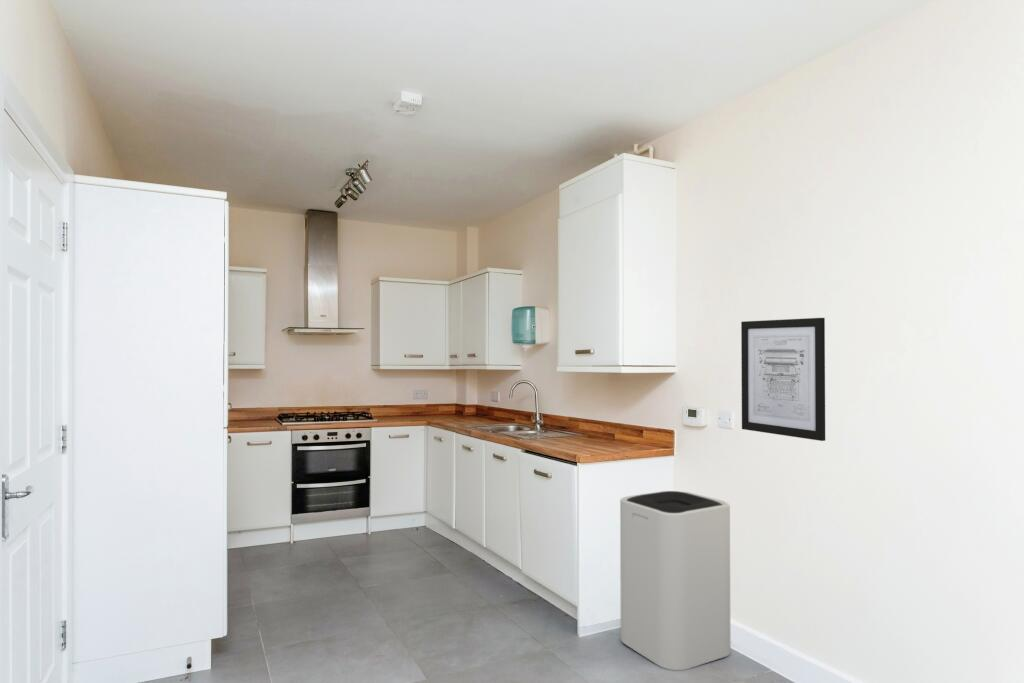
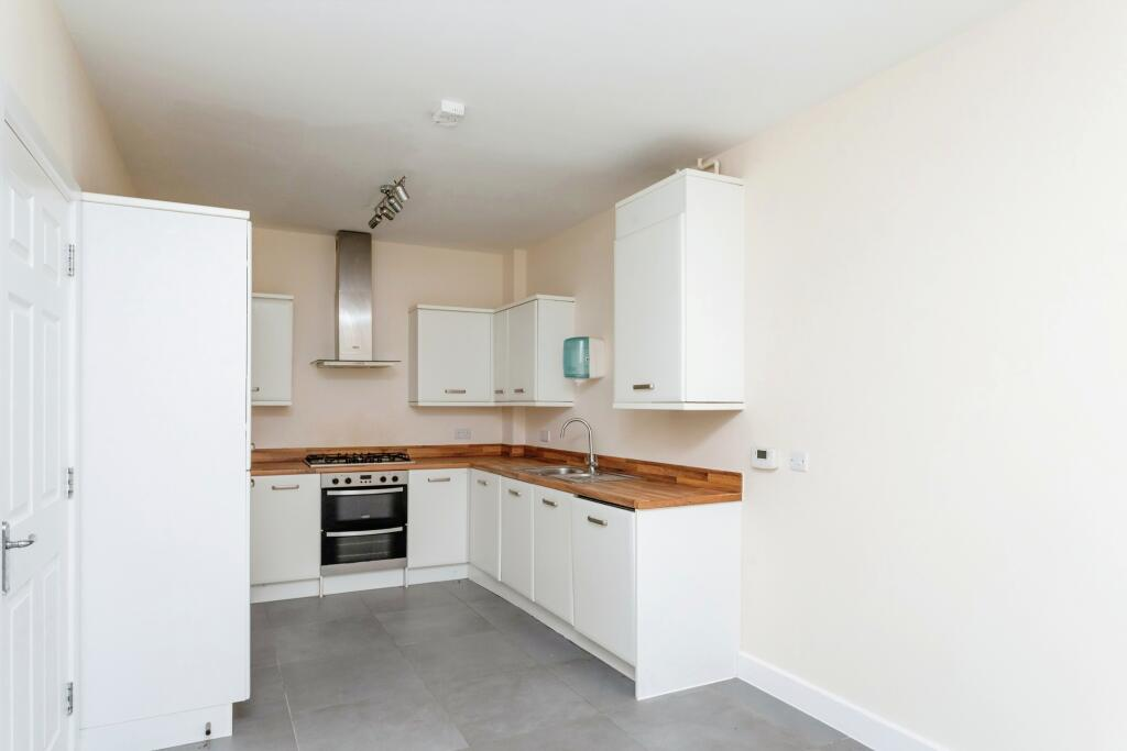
- trash can (674, 572)
- wall art (780, 377)
